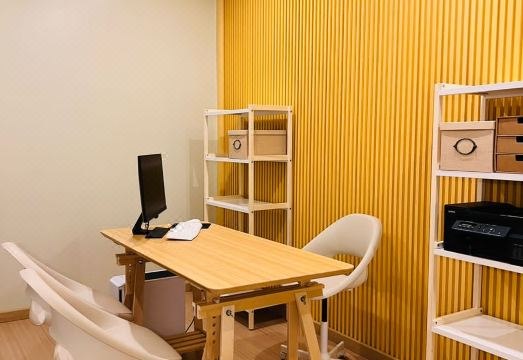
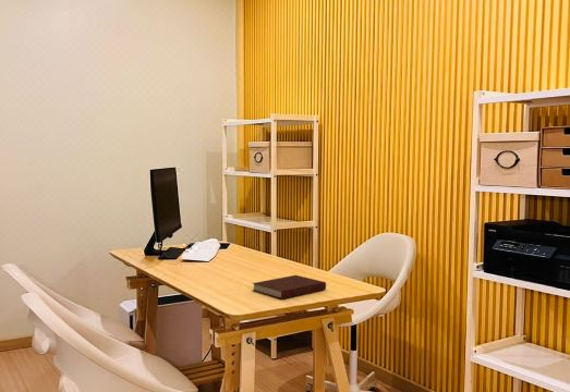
+ notebook (289, 285)
